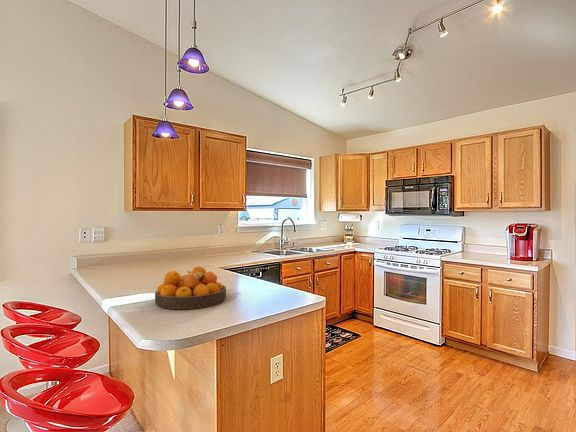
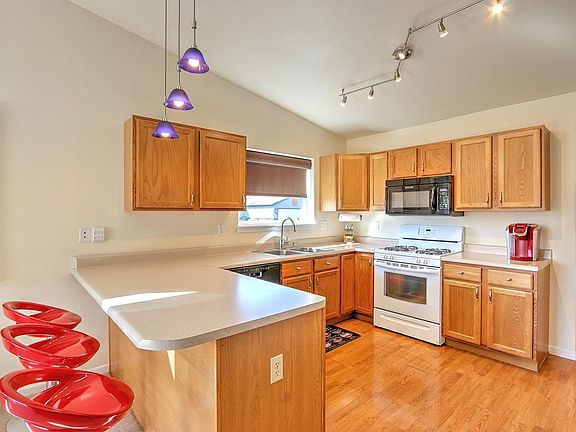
- fruit bowl (191, 284)
